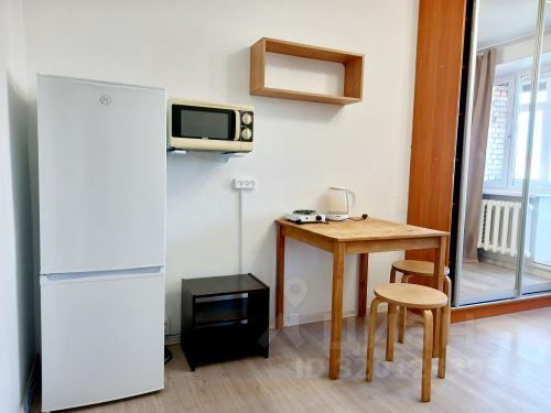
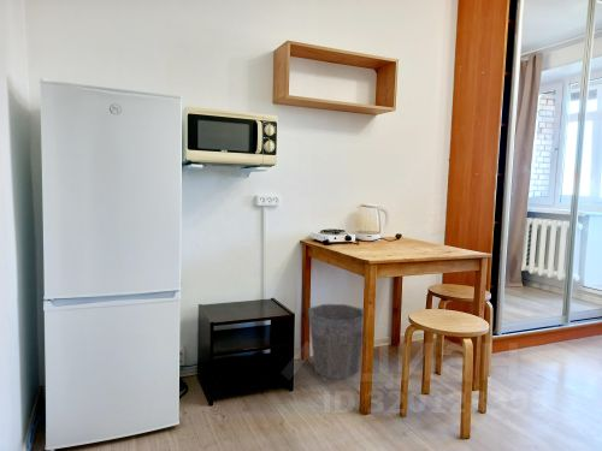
+ waste bin (336, 340)
